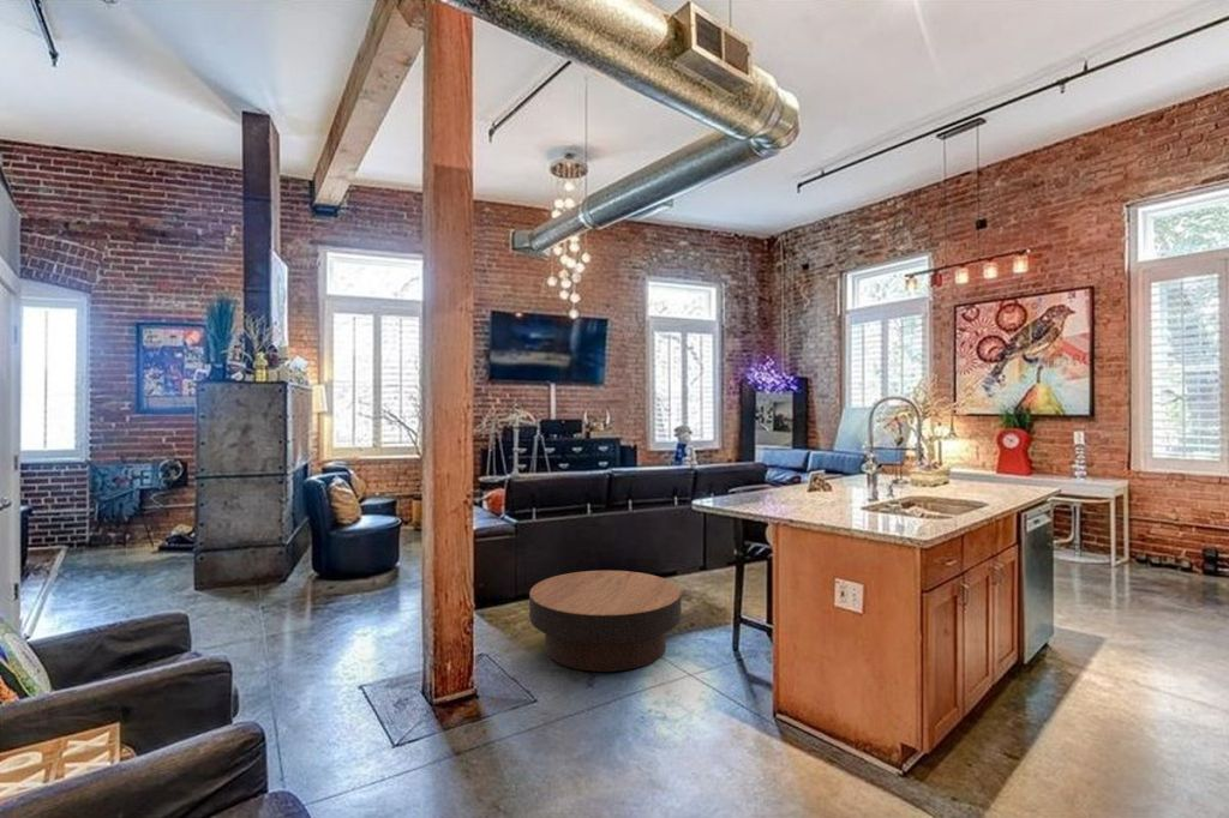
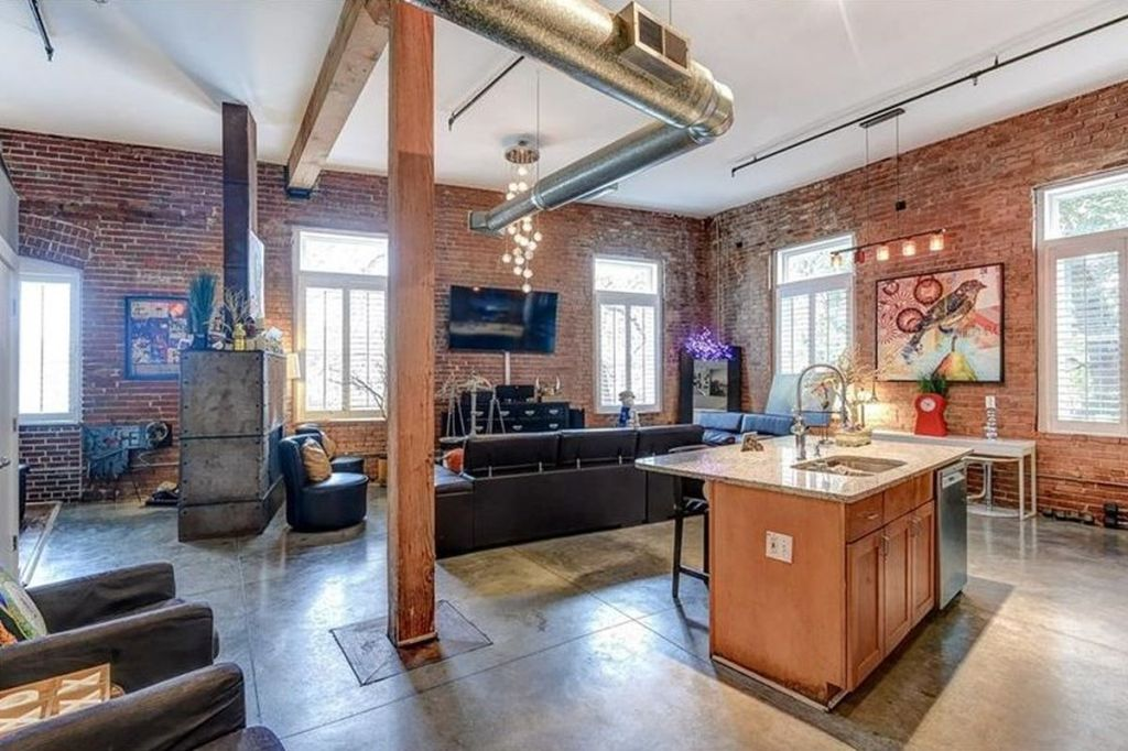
- coffee table (605, 618)
